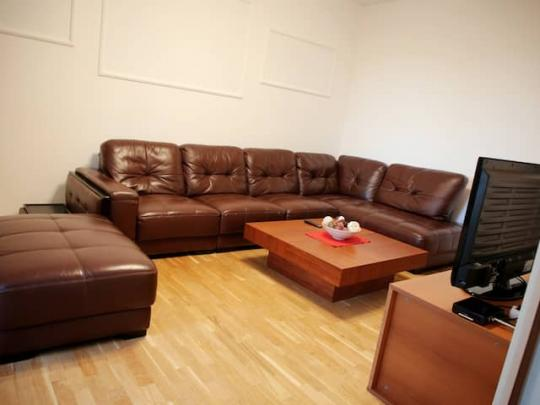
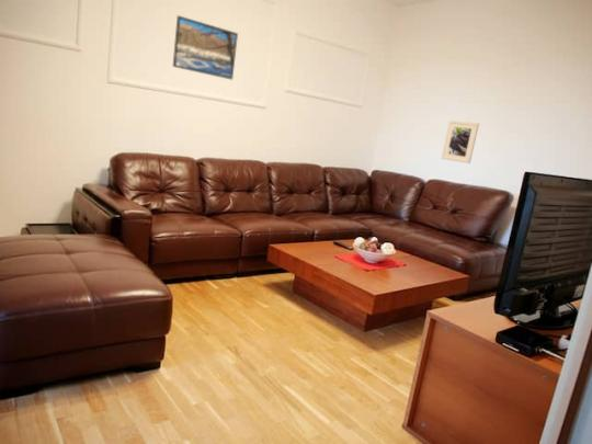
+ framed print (206, 49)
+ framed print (459, 141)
